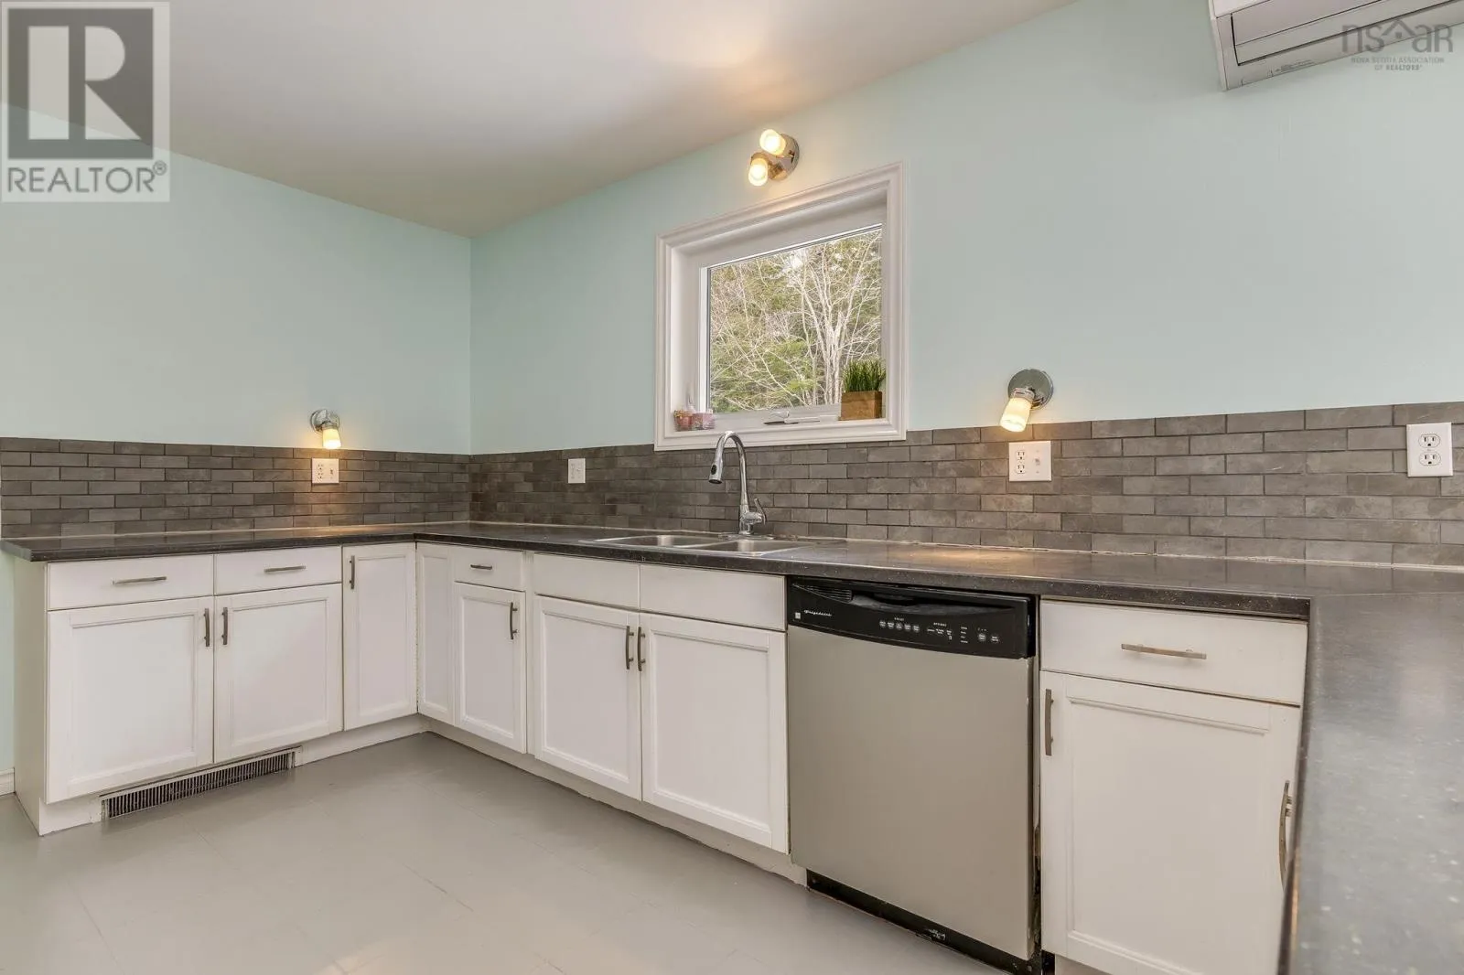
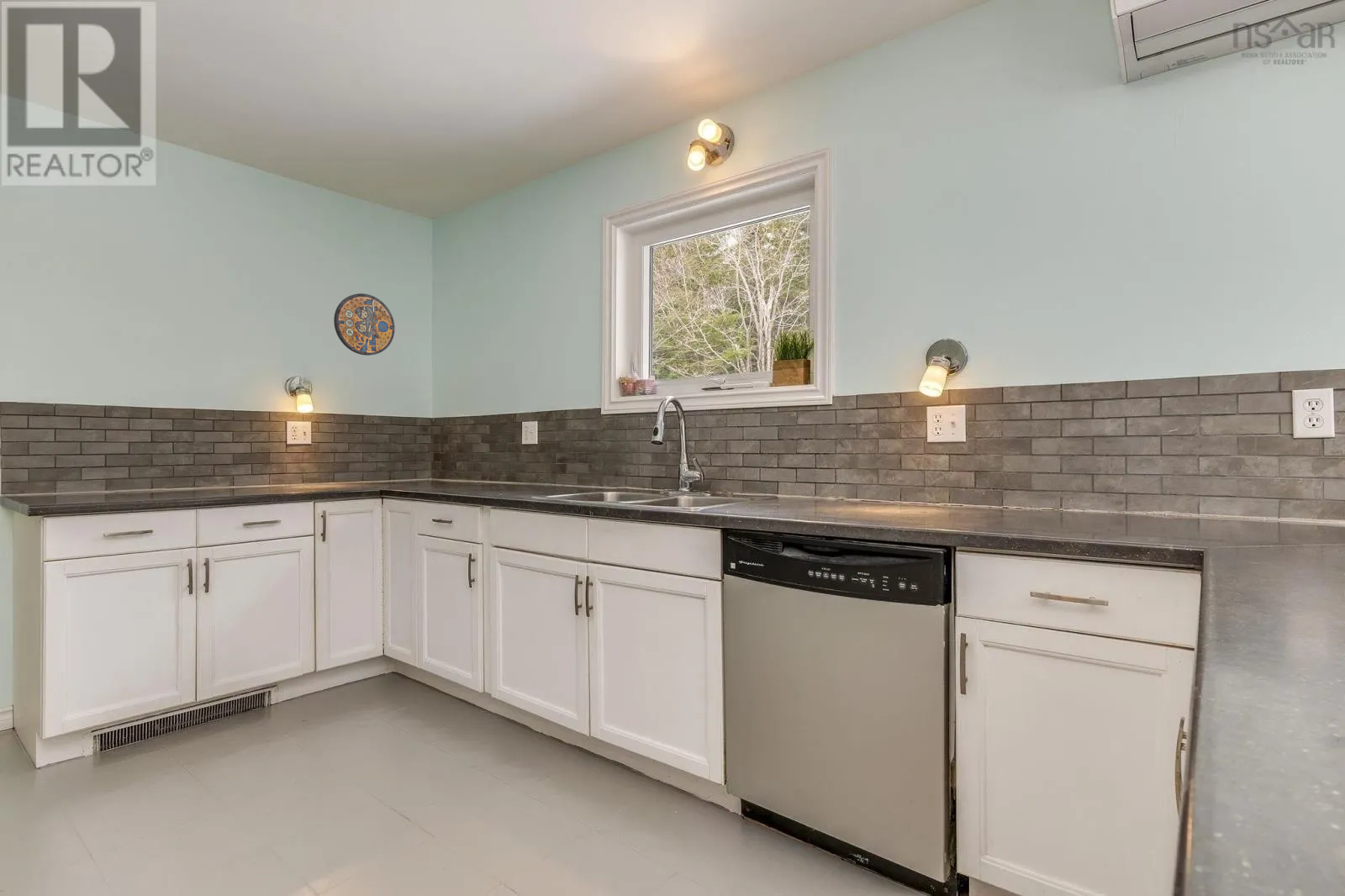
+ manhole cover (365, 324)
